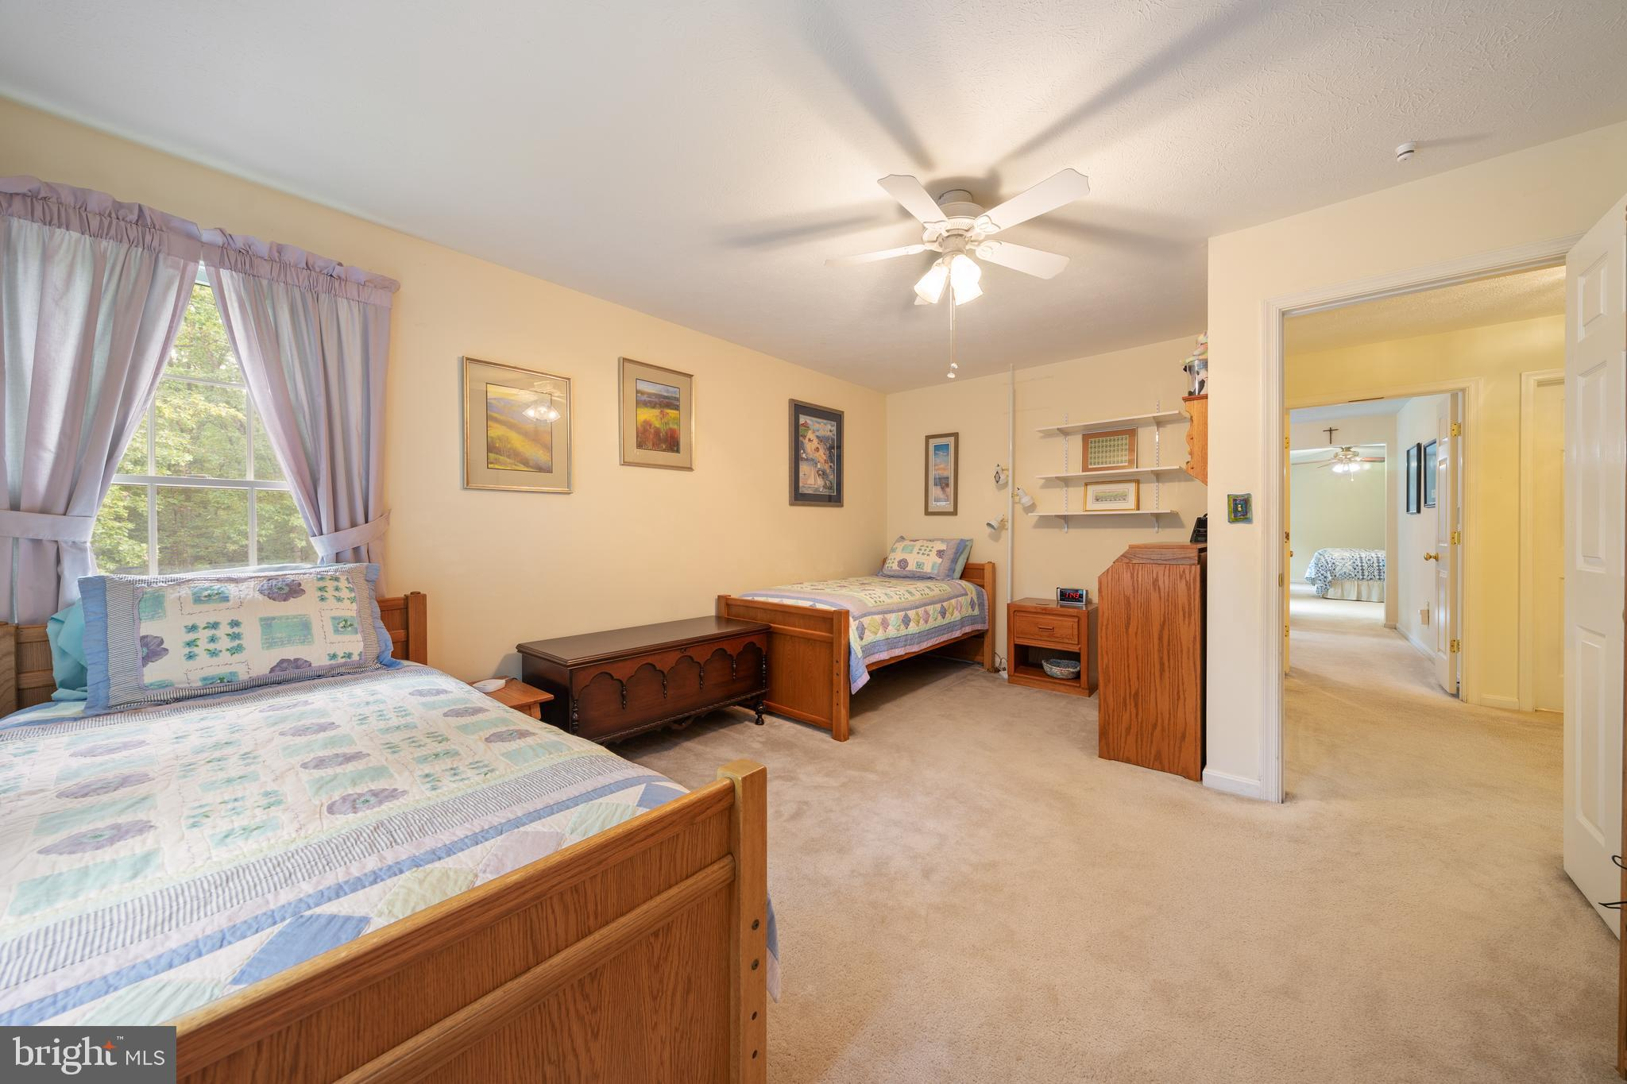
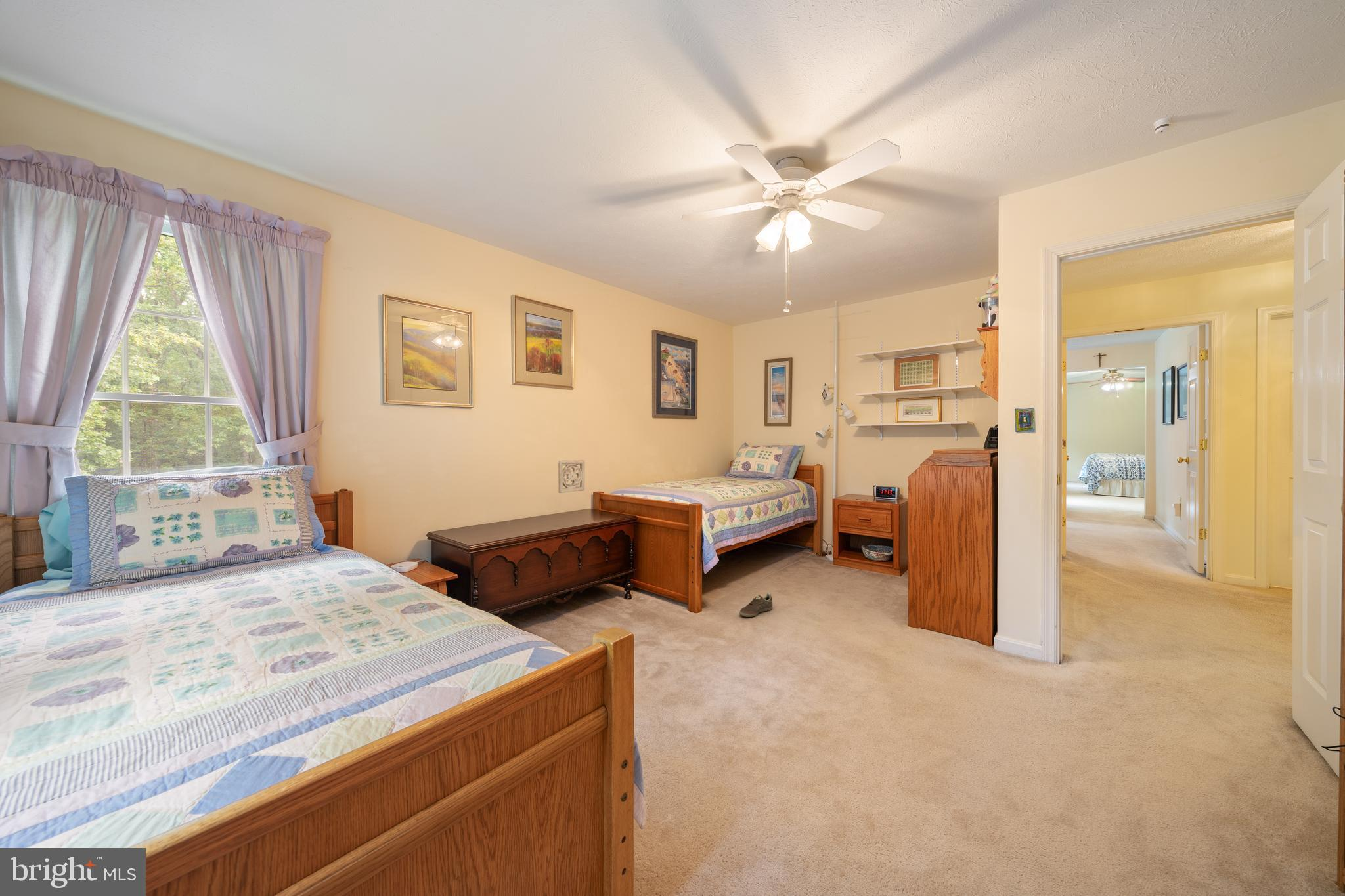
+ sneaker (755, 604)
+ wall ornament (571, 476)
